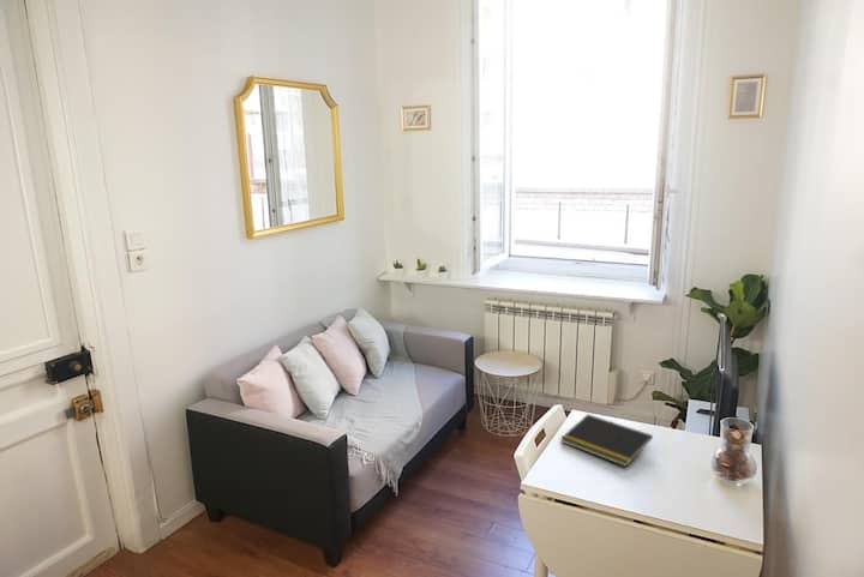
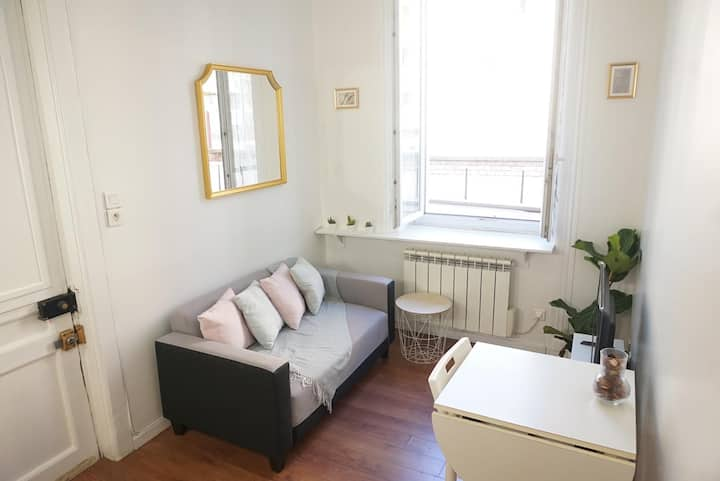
- notepad (605, 438)
